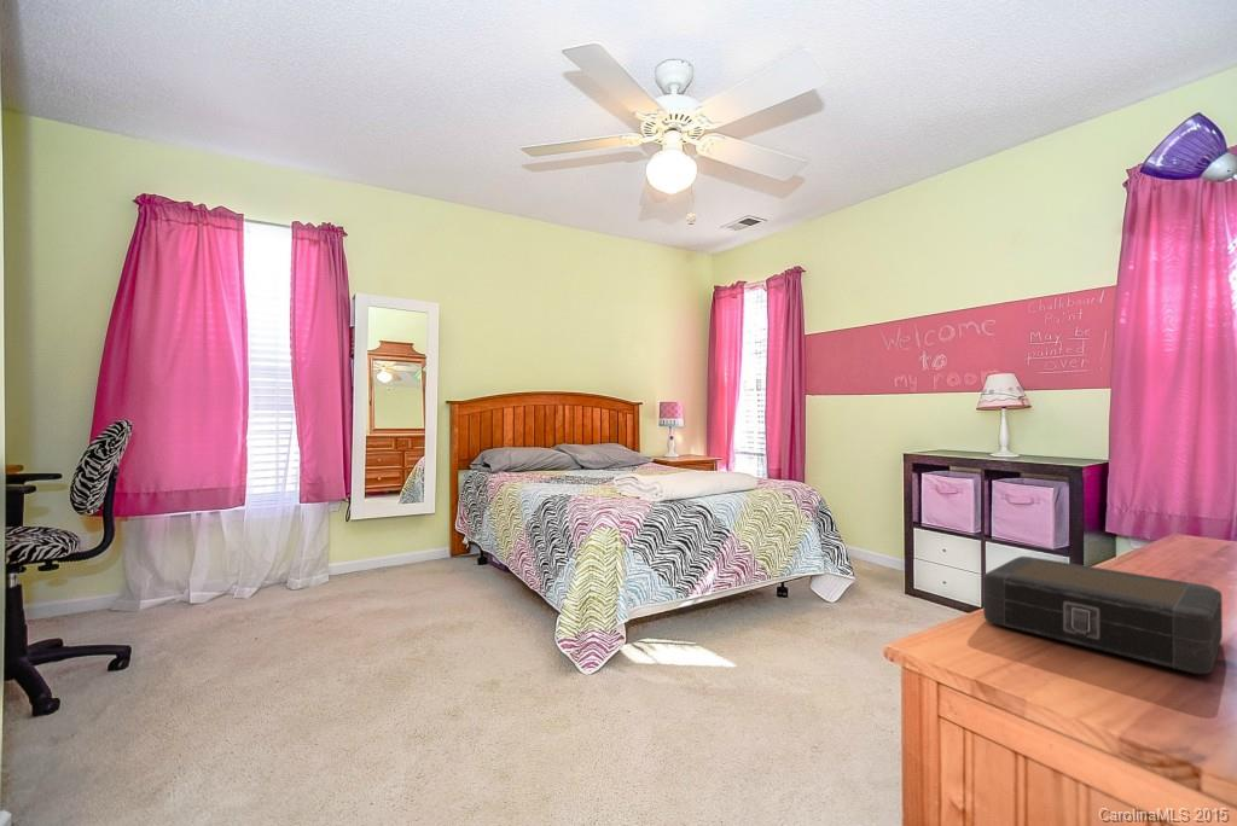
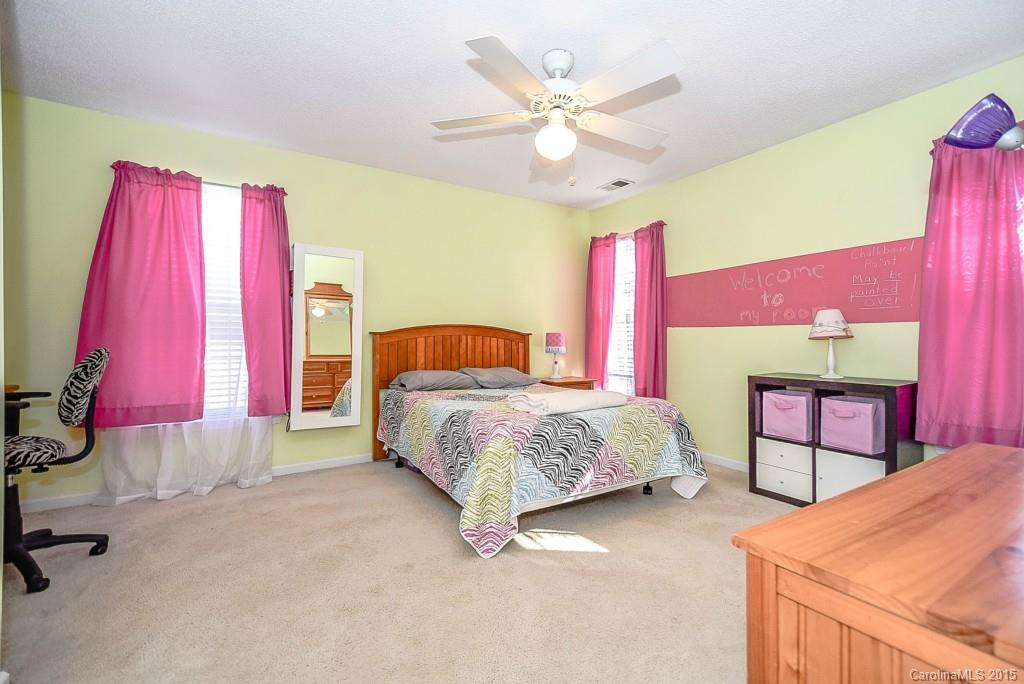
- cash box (1096, 605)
